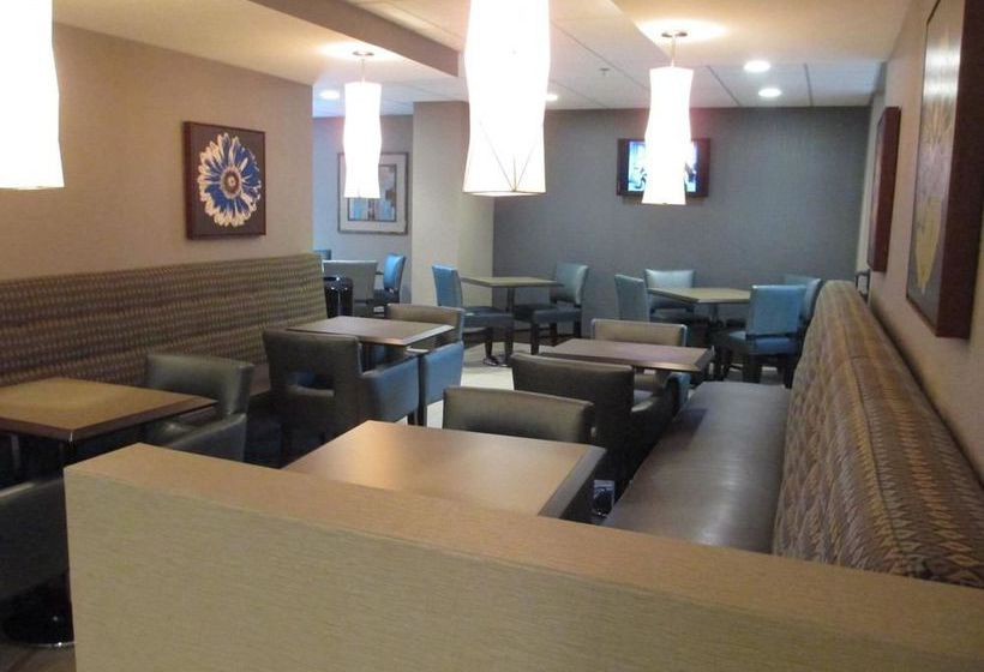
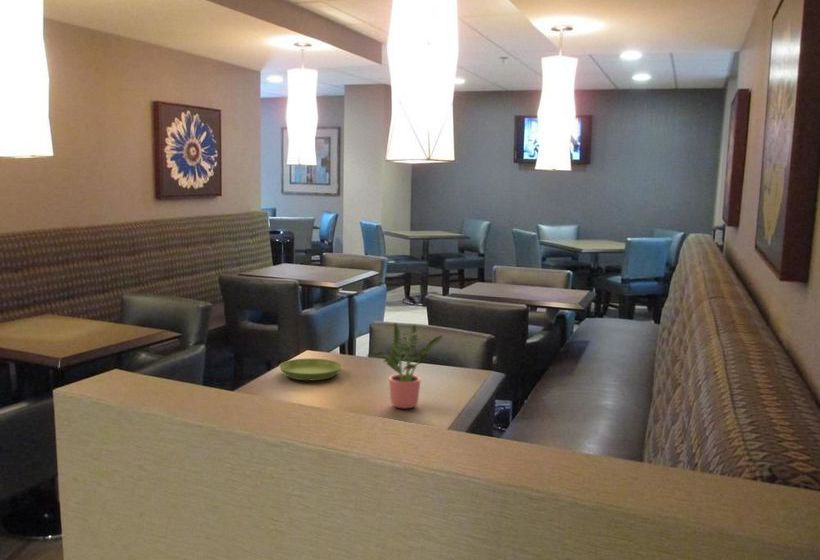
+ saucer (310, 370)
+ potted plant (401, 361)
